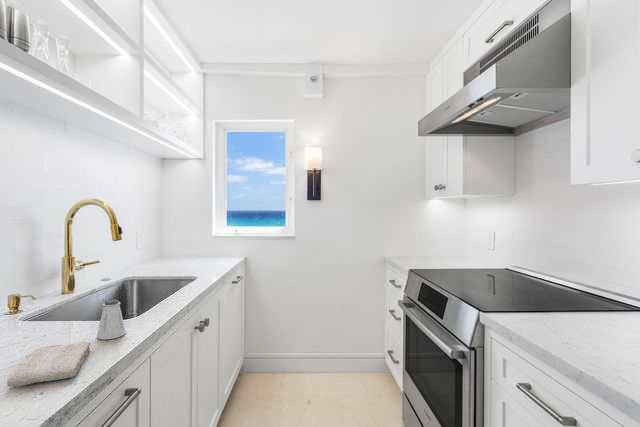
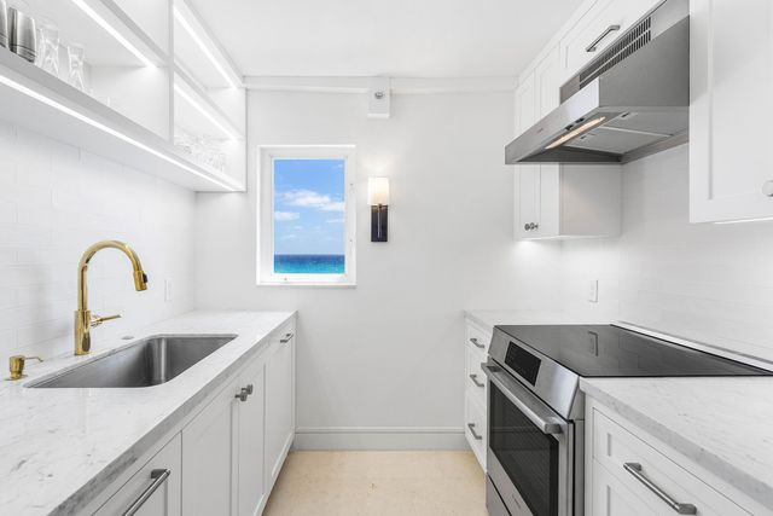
- saltshaker (111, 317)
- washcloth (54, 360)
